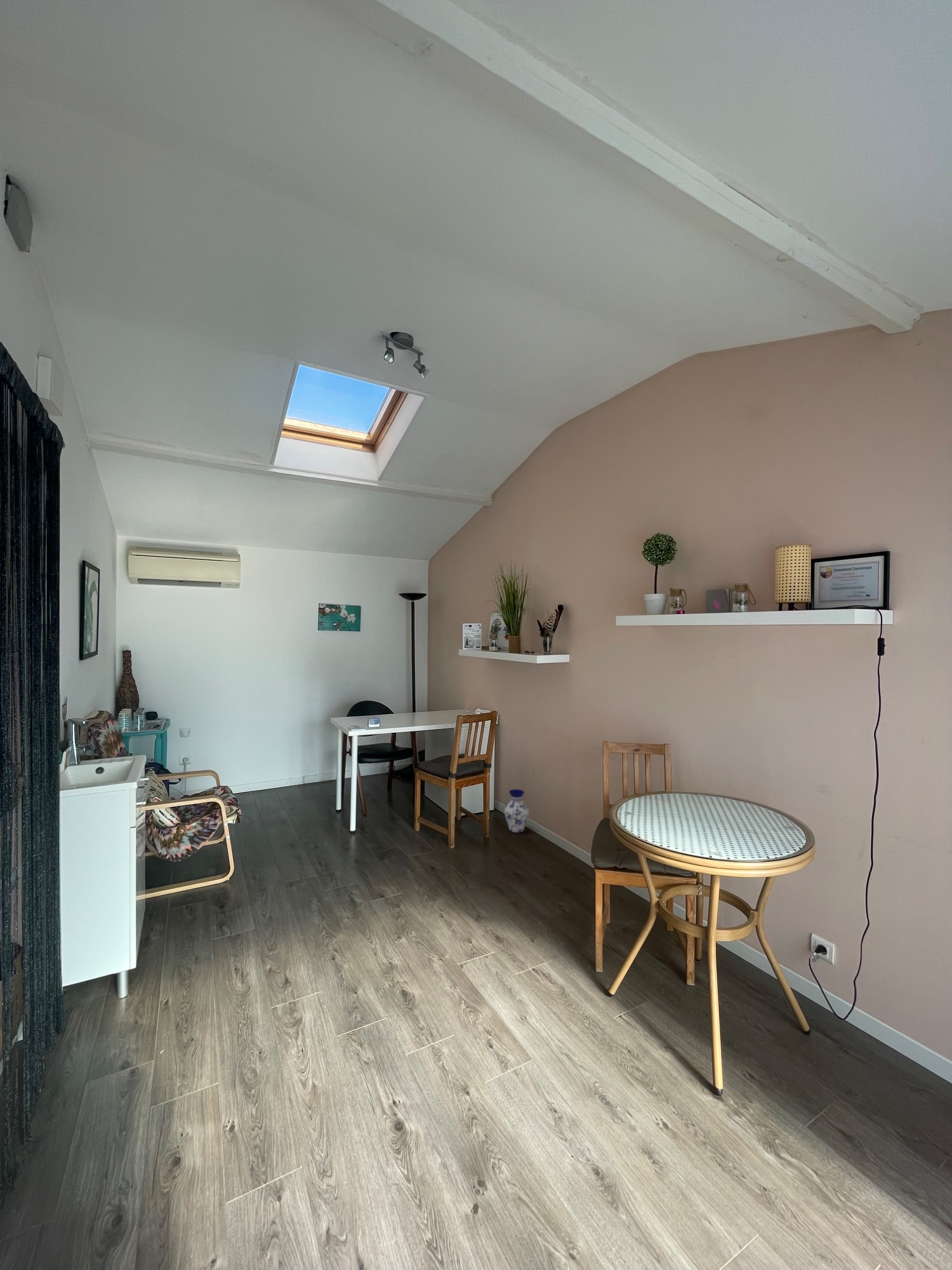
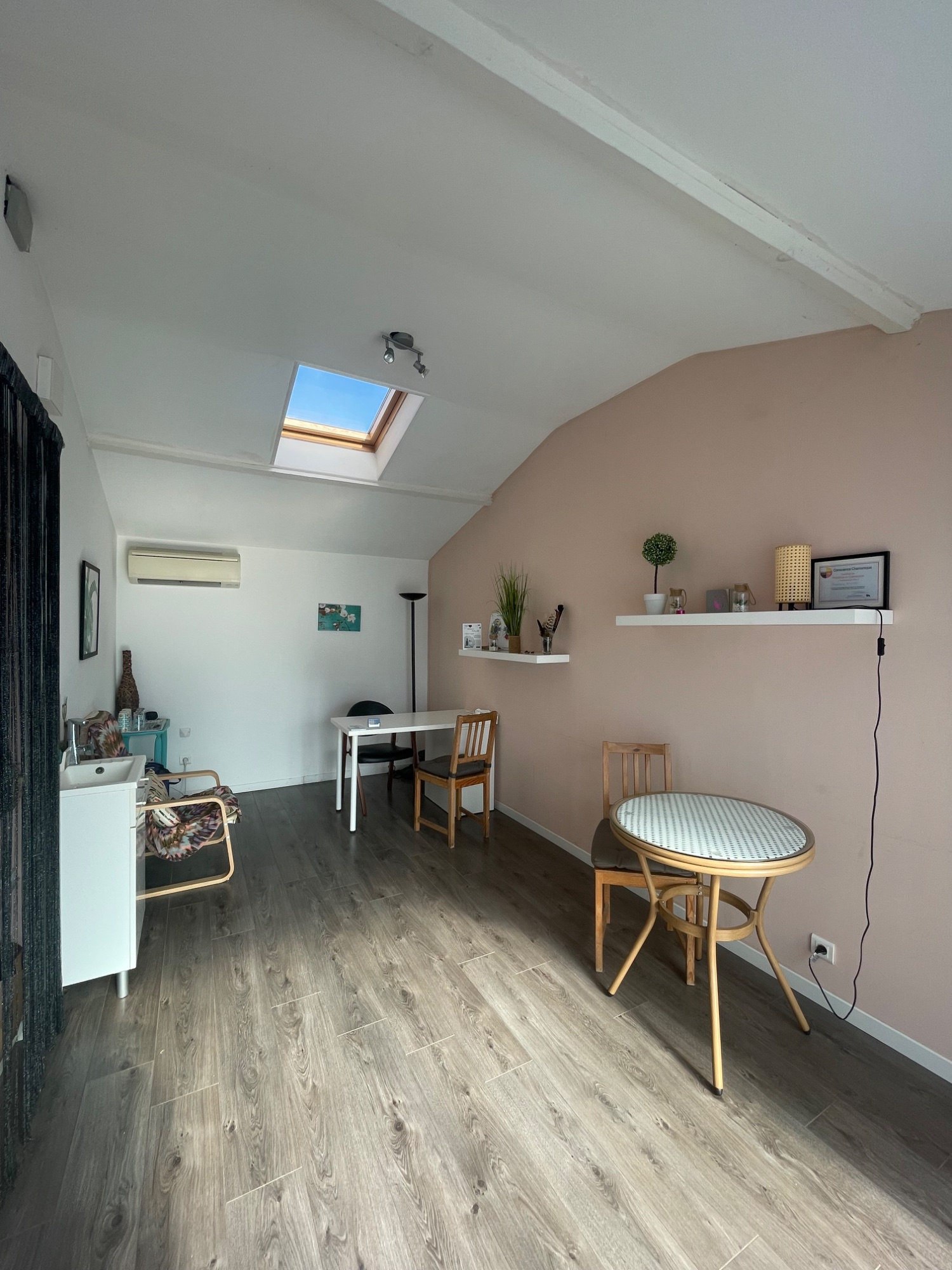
- vase (516, 811)
